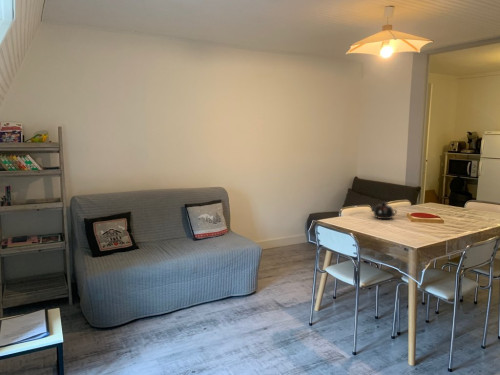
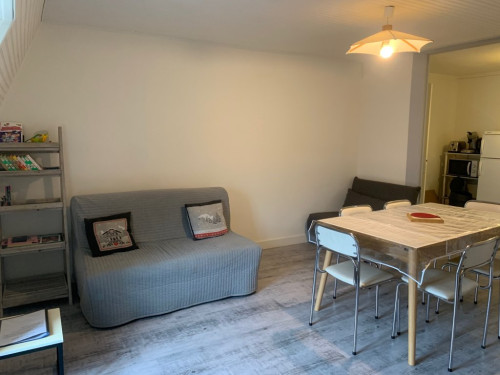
- teapot (382, 210)
